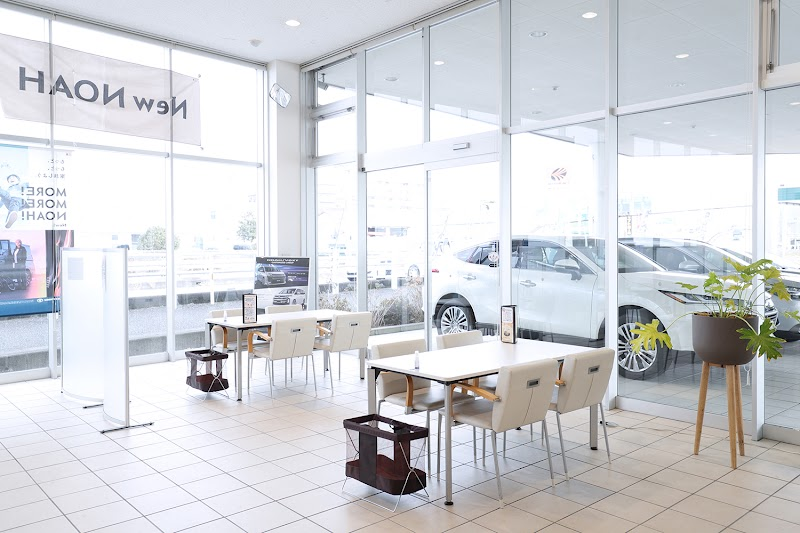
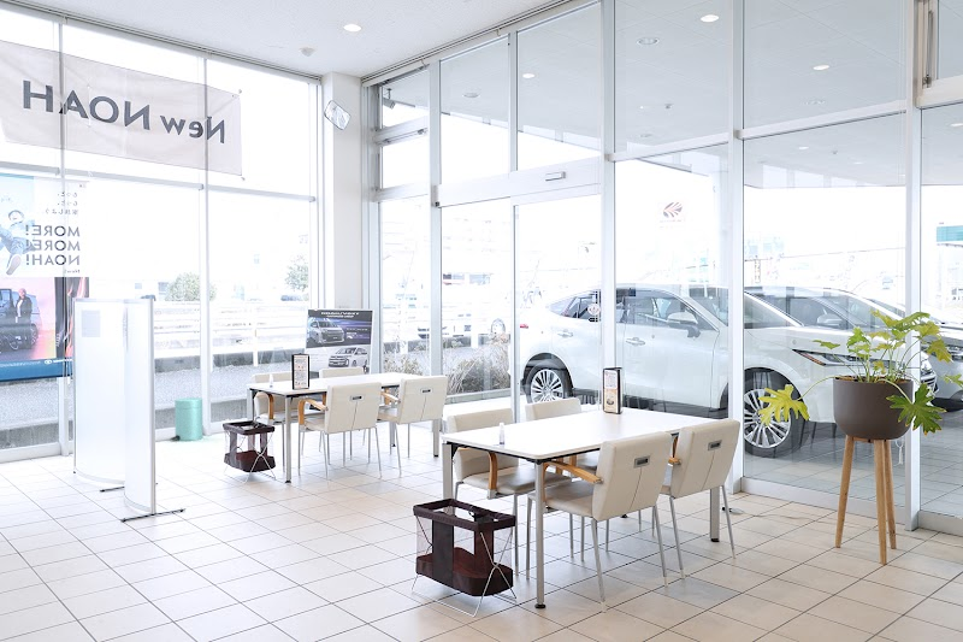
+ trash can (187, 418)
